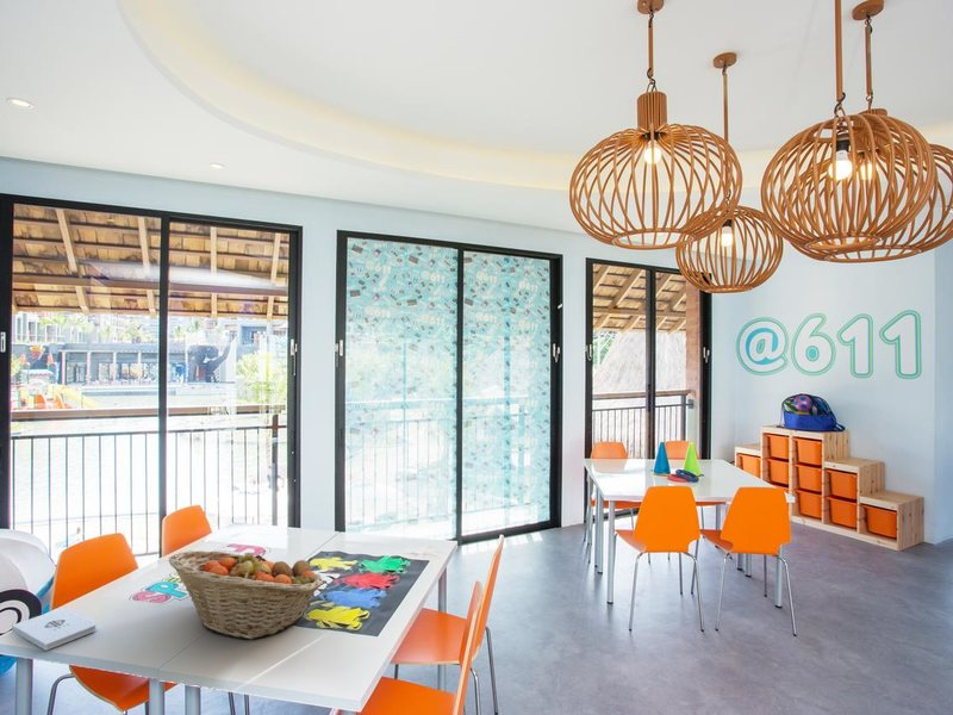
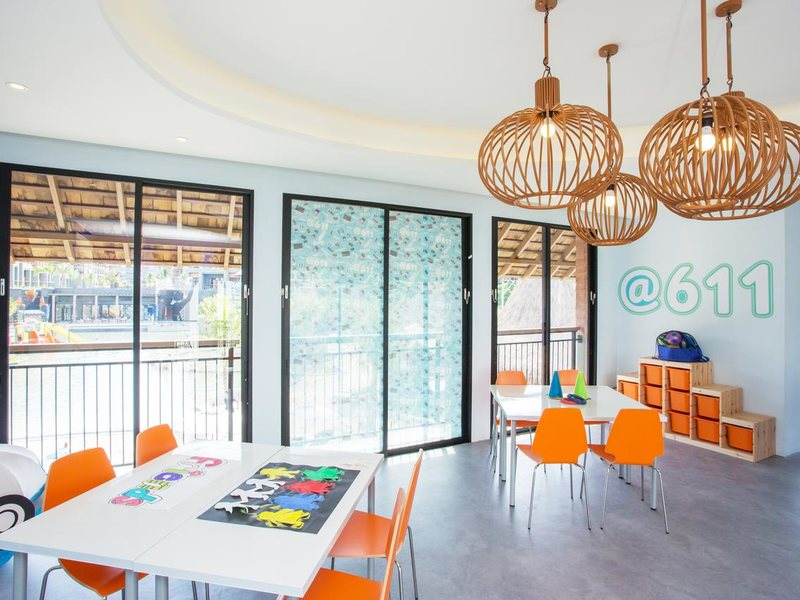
- notepad (55, 627)
- fruit basket (247, 582)
